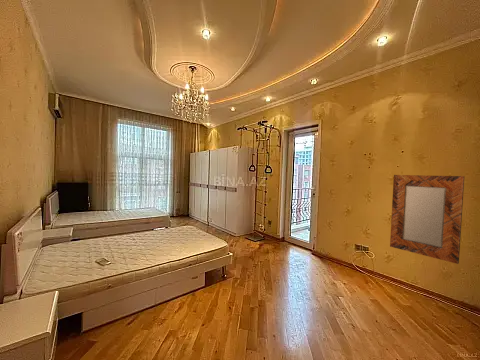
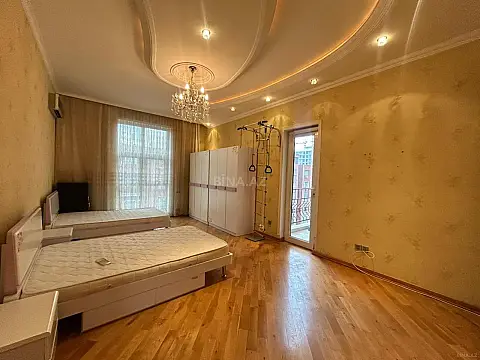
- home mirror (423, 215)
